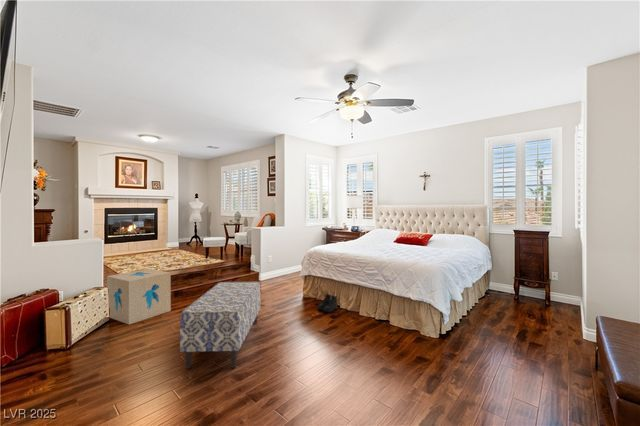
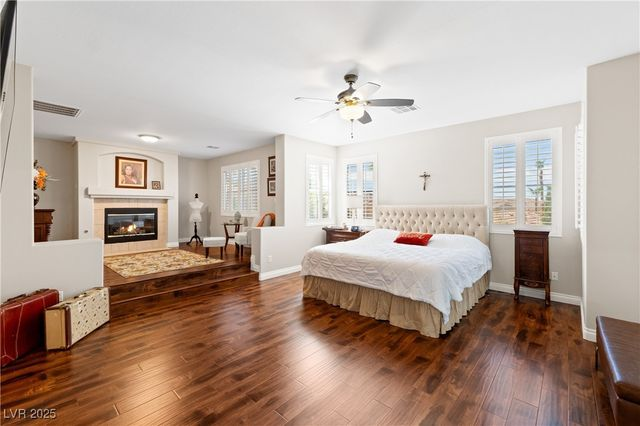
- cardboard box (139, 294)
- bench (227, 317)
- boots (327, 301)
